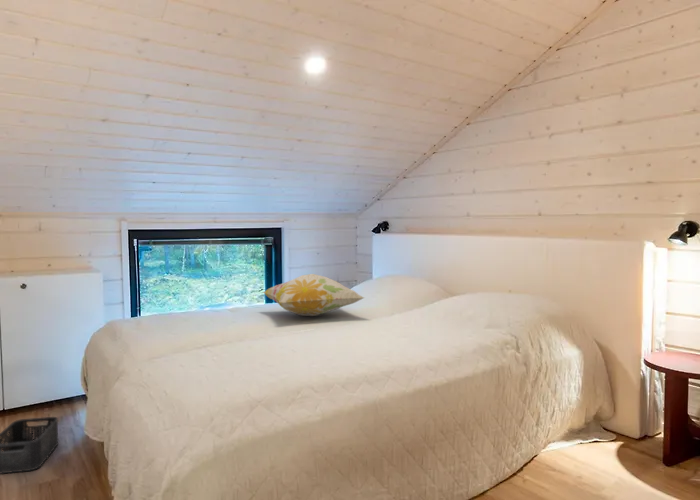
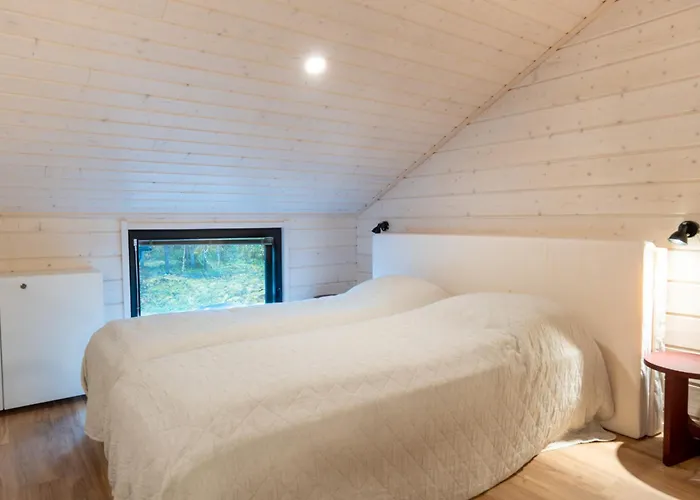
- storage bin (26, 443)
- decorative pillow (311, 295)
